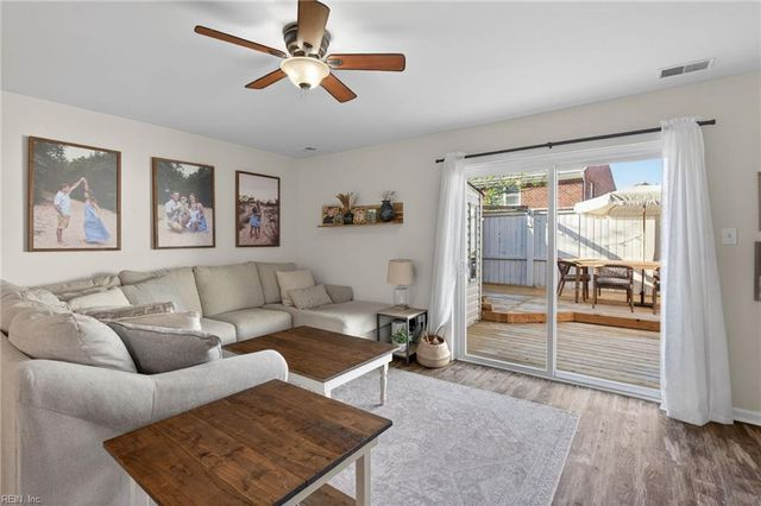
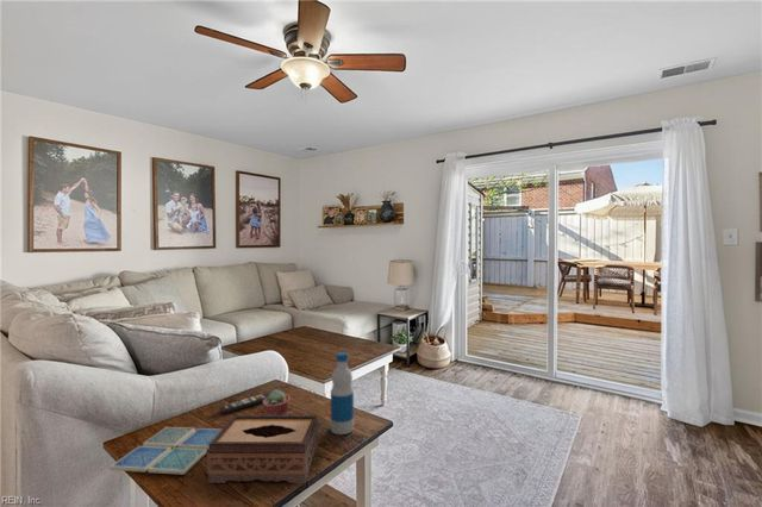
+ bottle (342, 390)
+ tissue box (267, 446)
+ remote control (252, 400)
+ potted succulent (276, 406)
+ drink coaster (174, 447)
